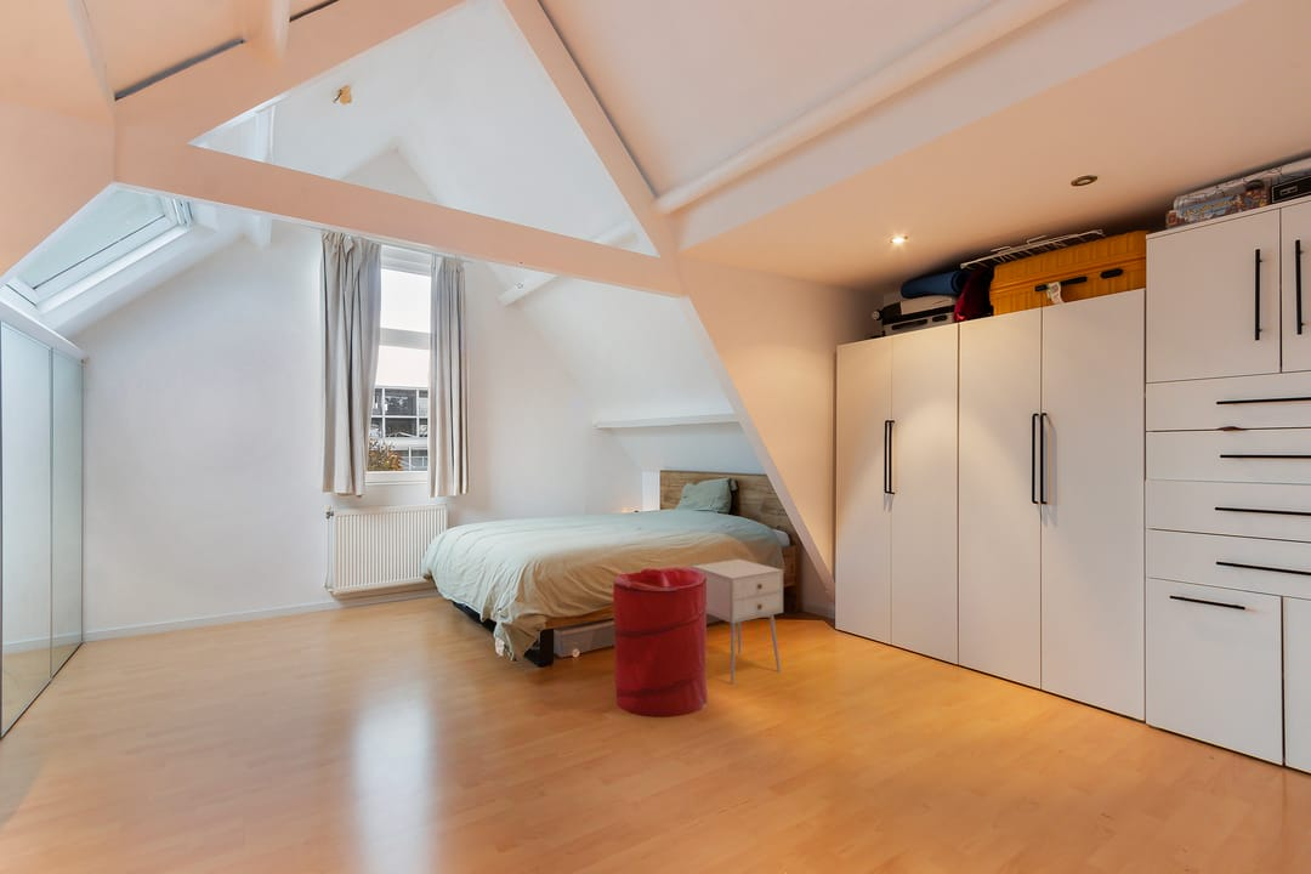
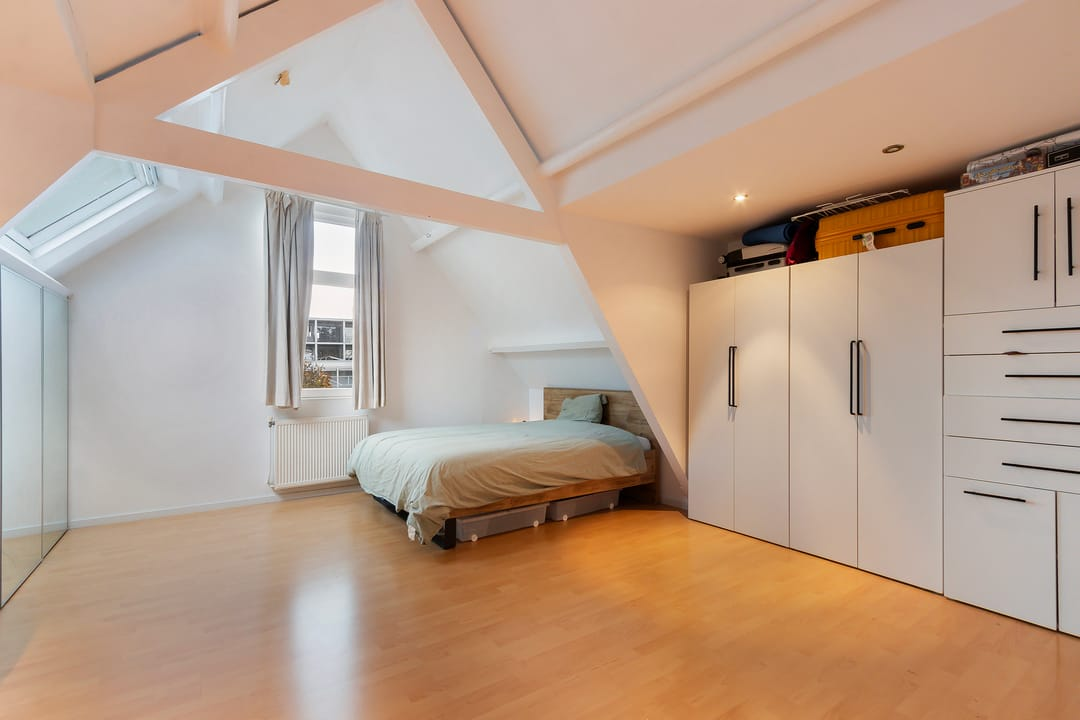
- laundry hamper (659, 634)
- nightstand (737, 618)
